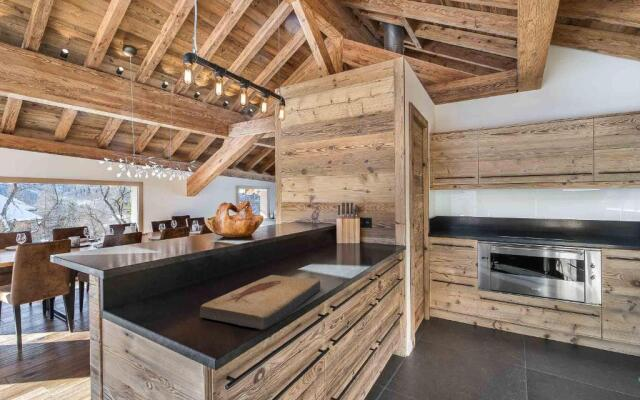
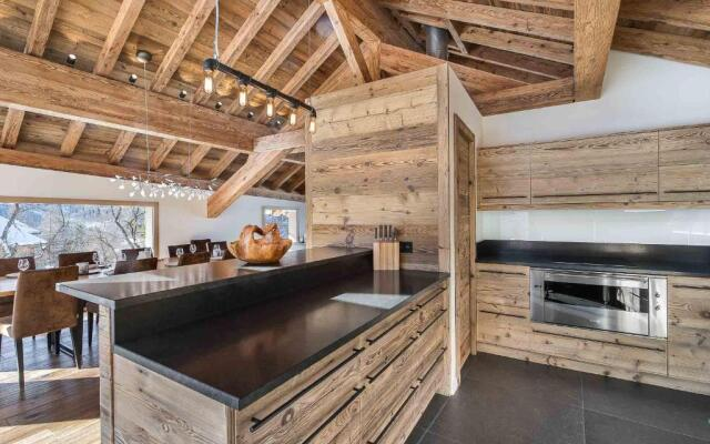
- fish fossil (268, 295)
